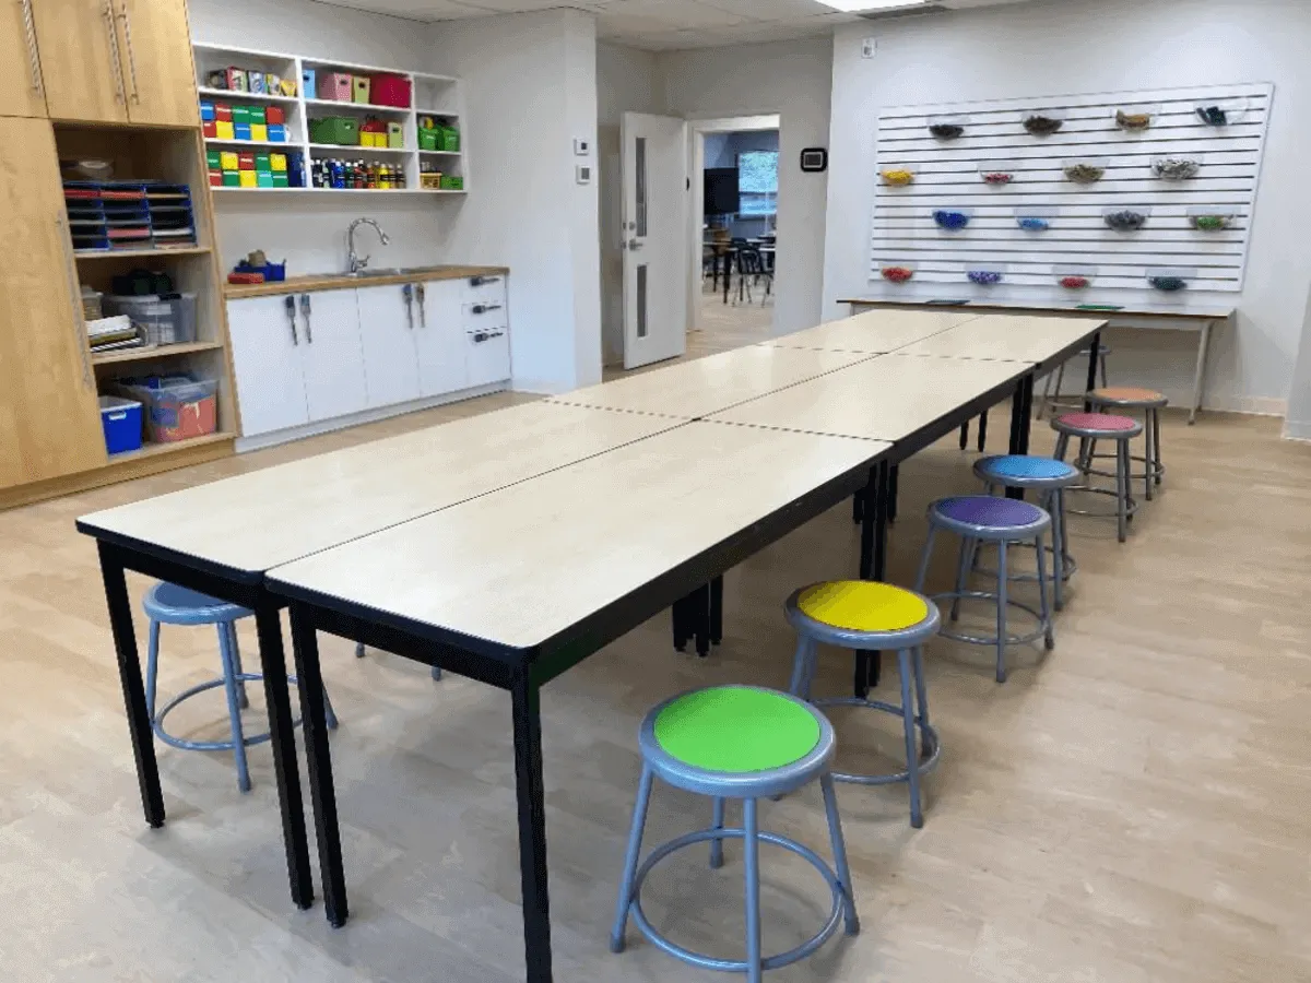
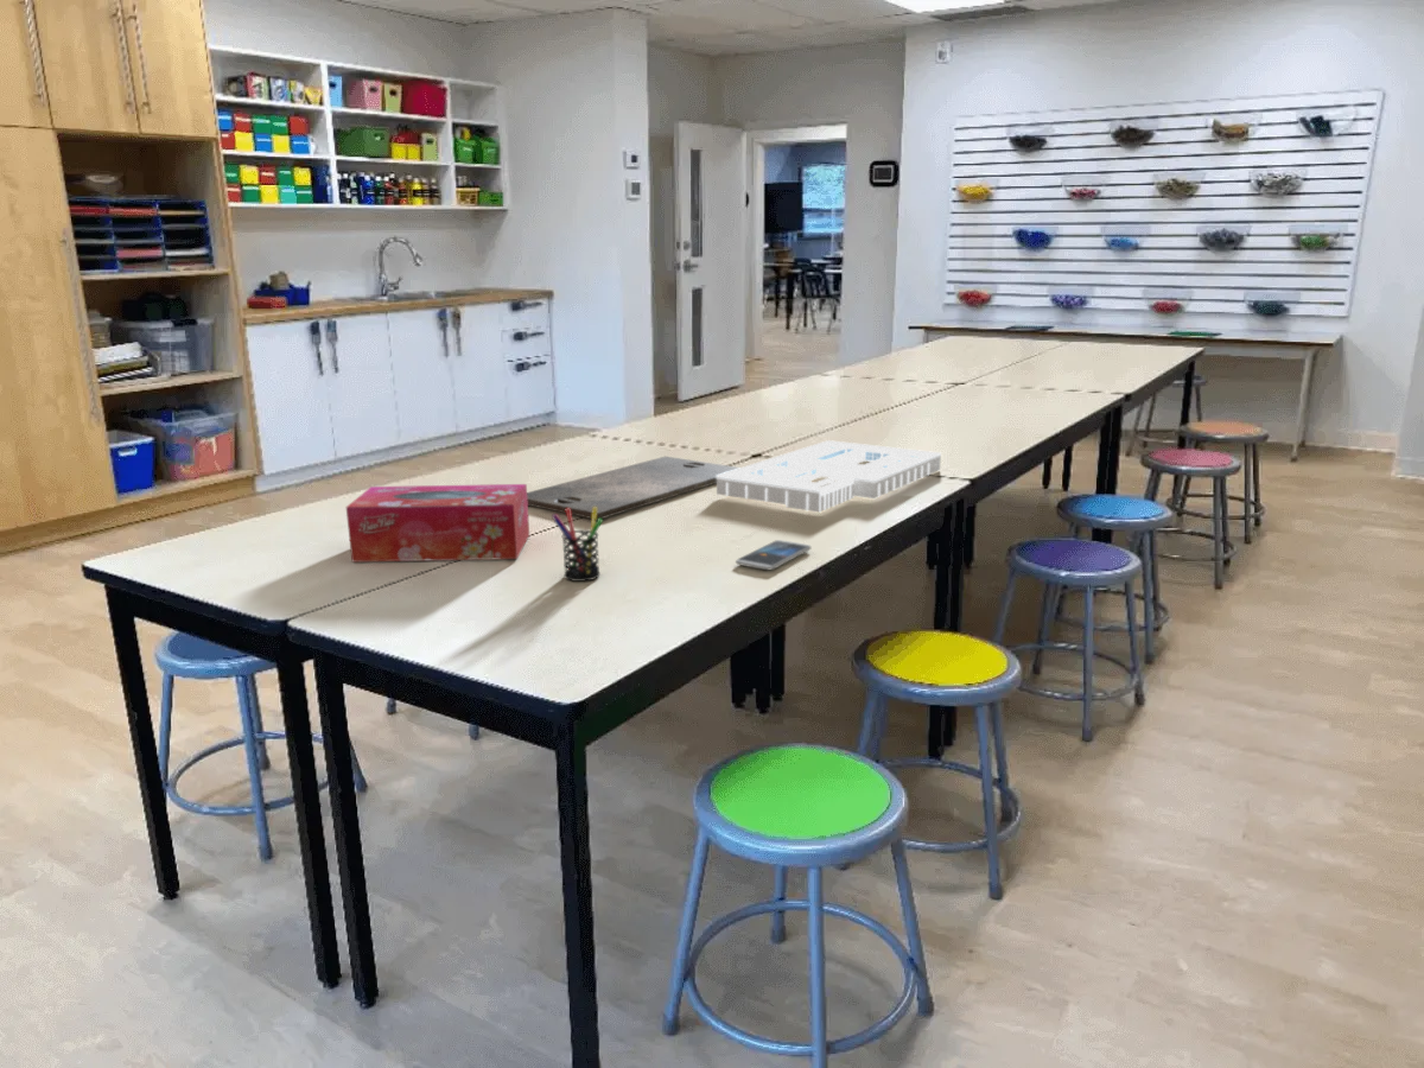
+ pen holder (583, 541)
+ smartphone (774, 554)
+ architectural model (833, 472)
+ cutting board (635, 484)
+ tissue box (441, 521)
